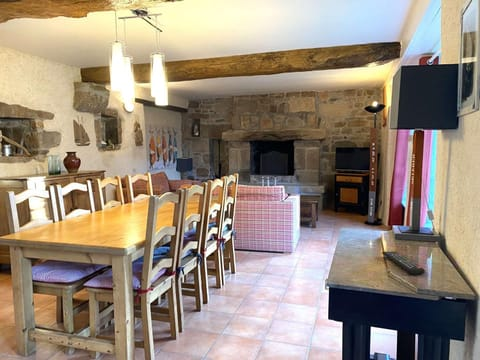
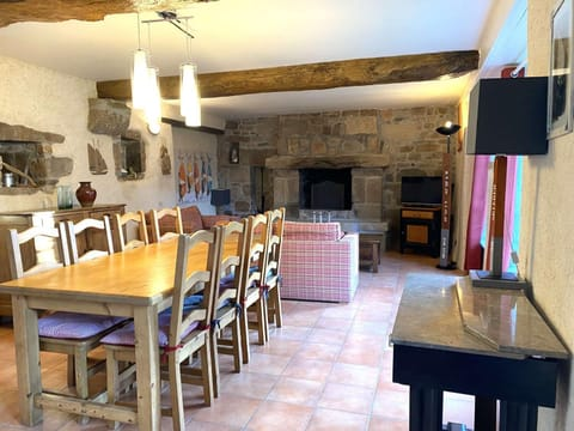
- remote control (401, 261)
